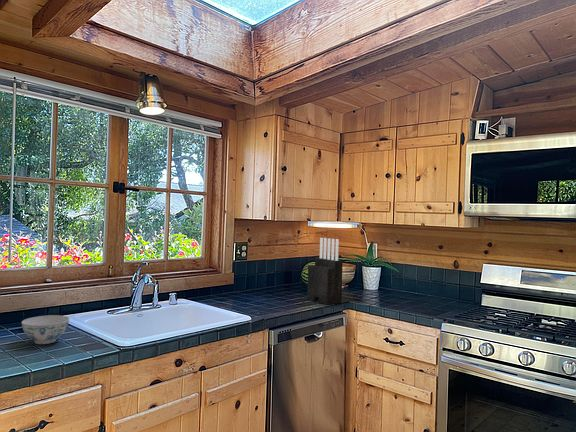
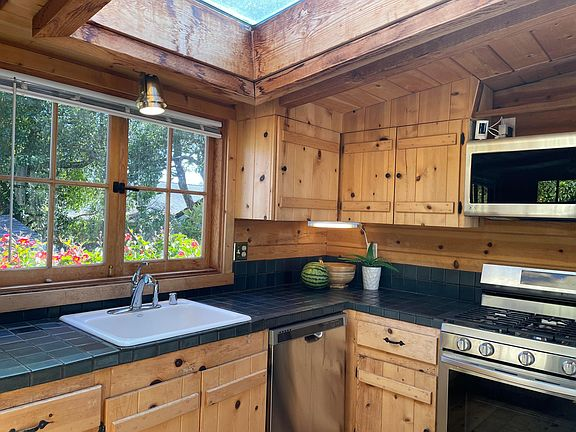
- chinaware (45, 330)
- knife block (323, 269)
